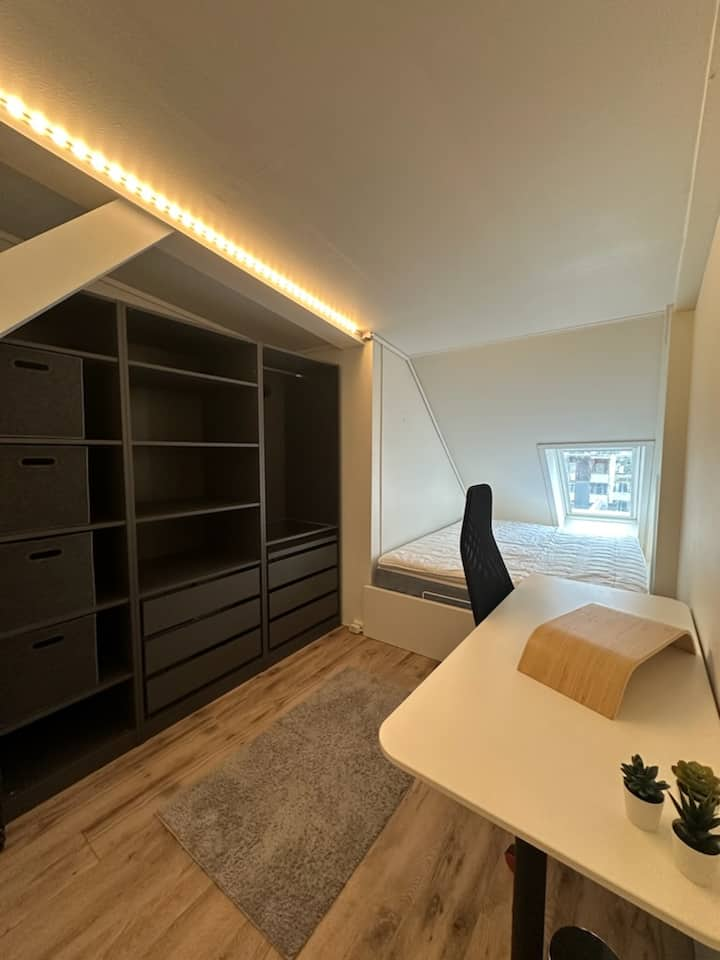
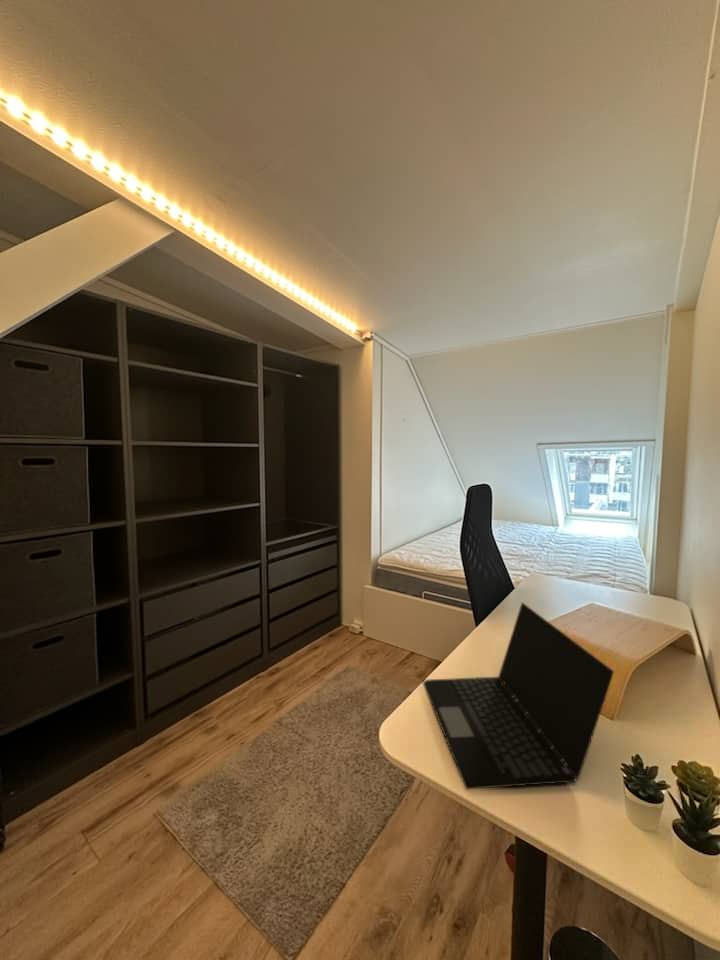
+ laptop (500, 678)
